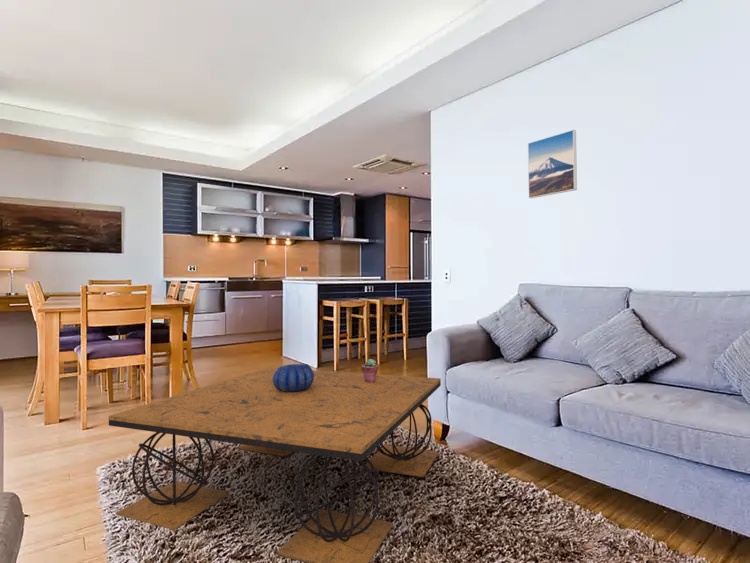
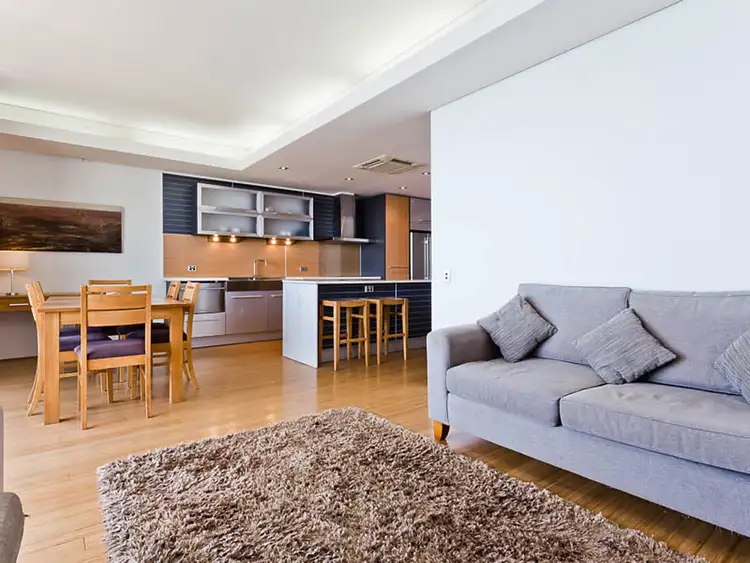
- decorative bowl (293, 376)
- coffee table (300, 437)
- potted succulent (370, 369)
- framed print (551, 165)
